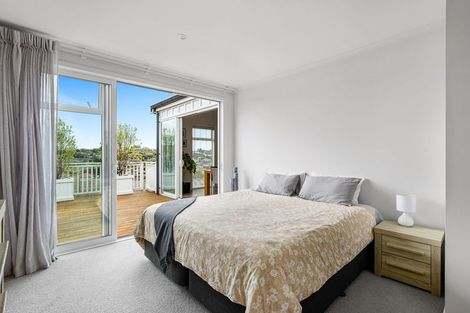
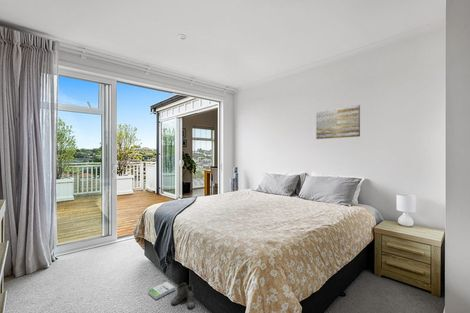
+ box (161, 290)
+ boots (184, 294)
+ wall art (336, 123)
